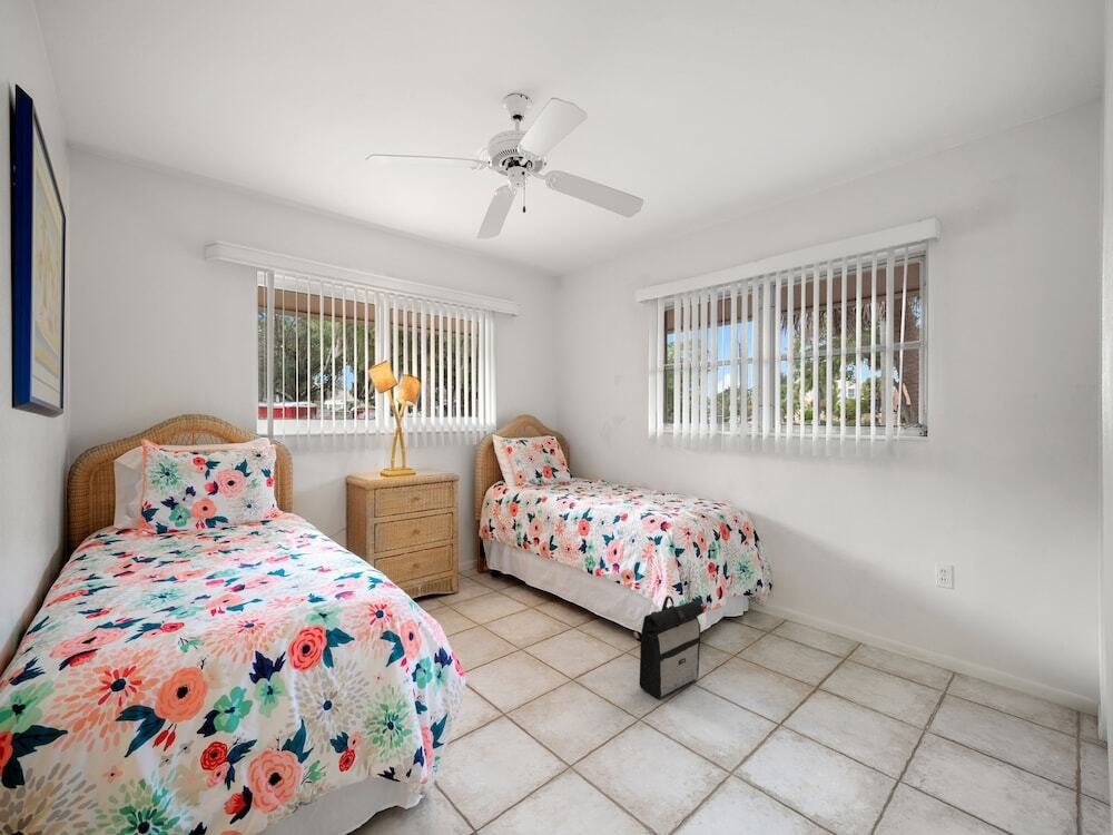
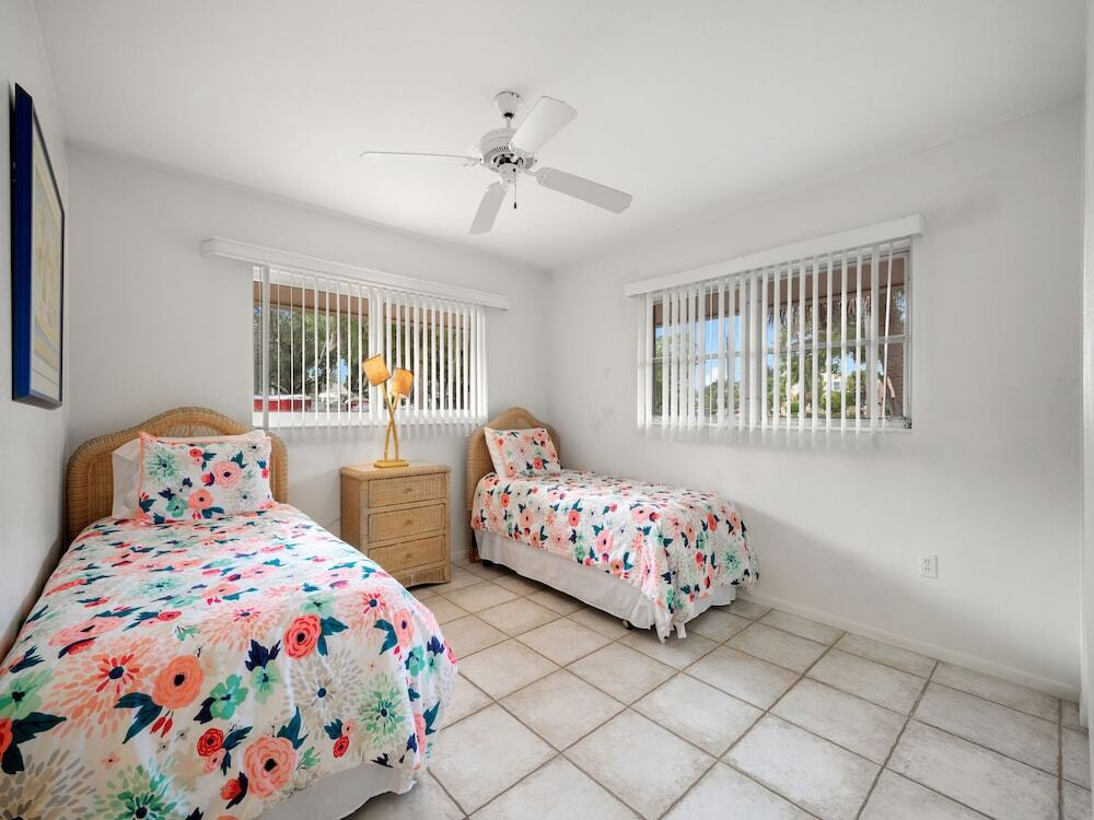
- backpack (670, 640)
